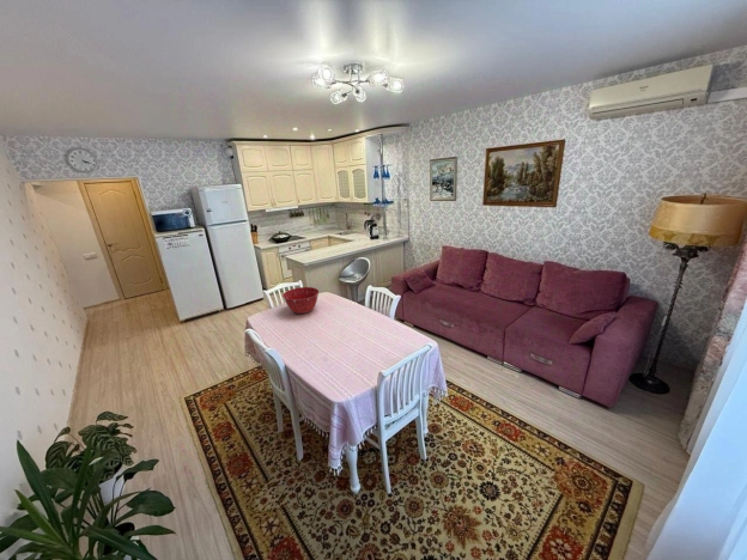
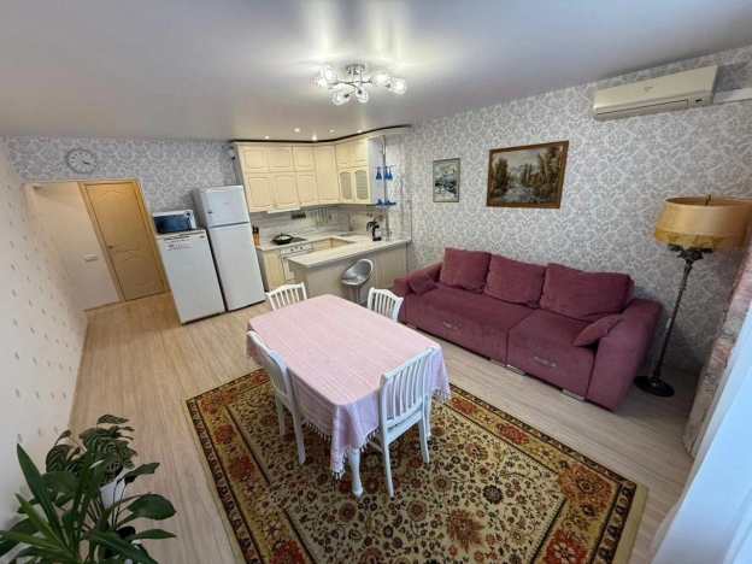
- mixing bowl (302, 302)
